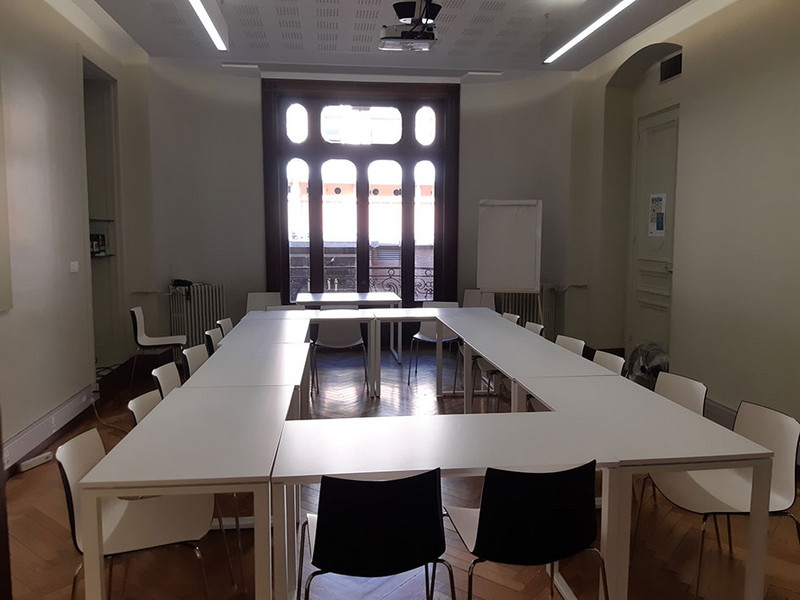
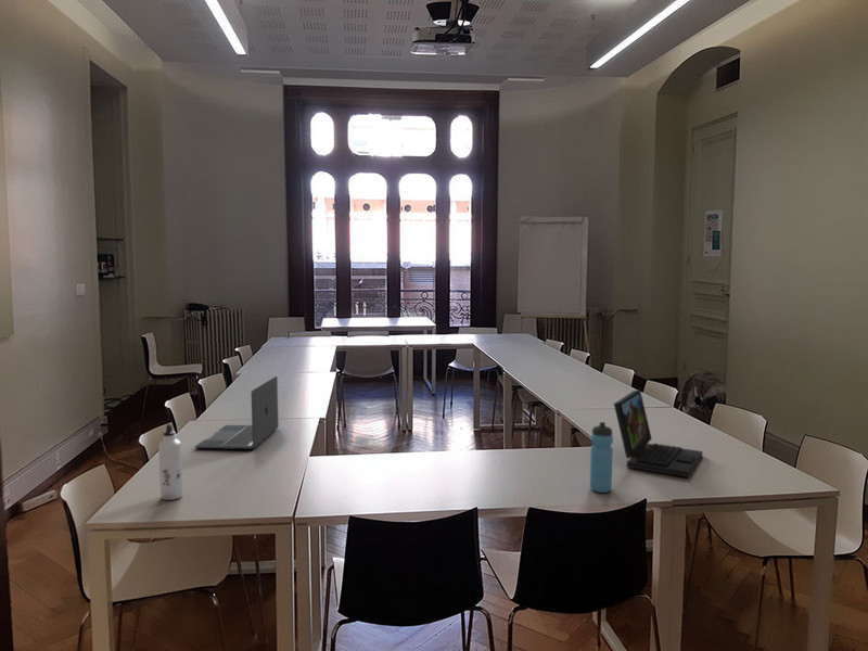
+ laptop (650, 433)
+ water bottle (170, 460)
+ water bottle (601, 456)
+ laptop (252, 410)
